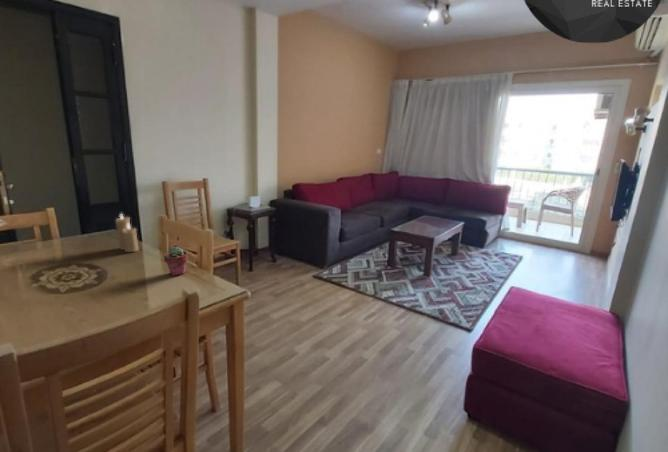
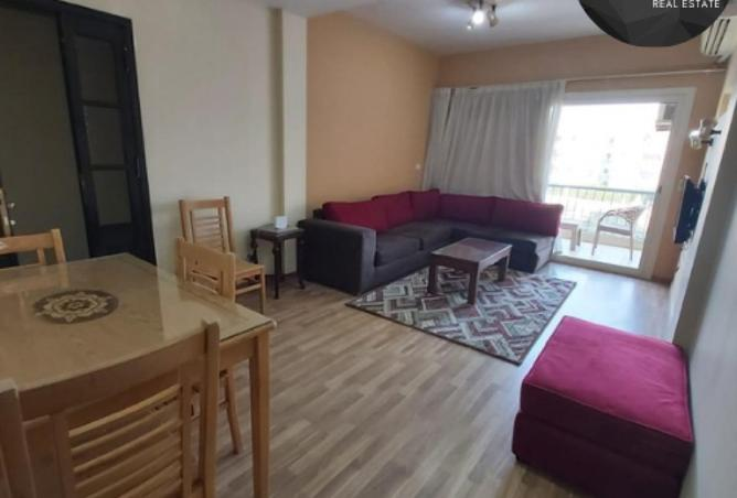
- candle (126, 232)
- potted succulent (176, 259)
